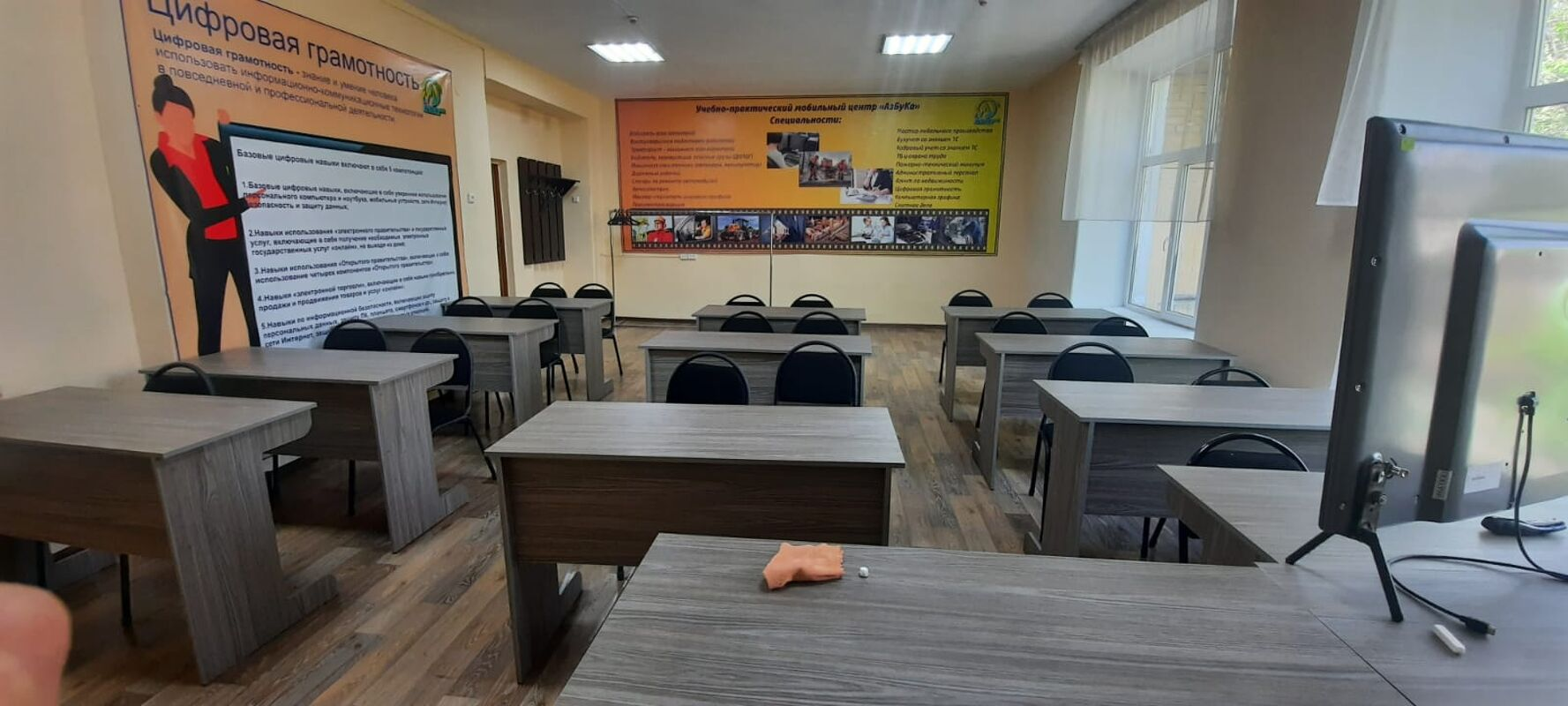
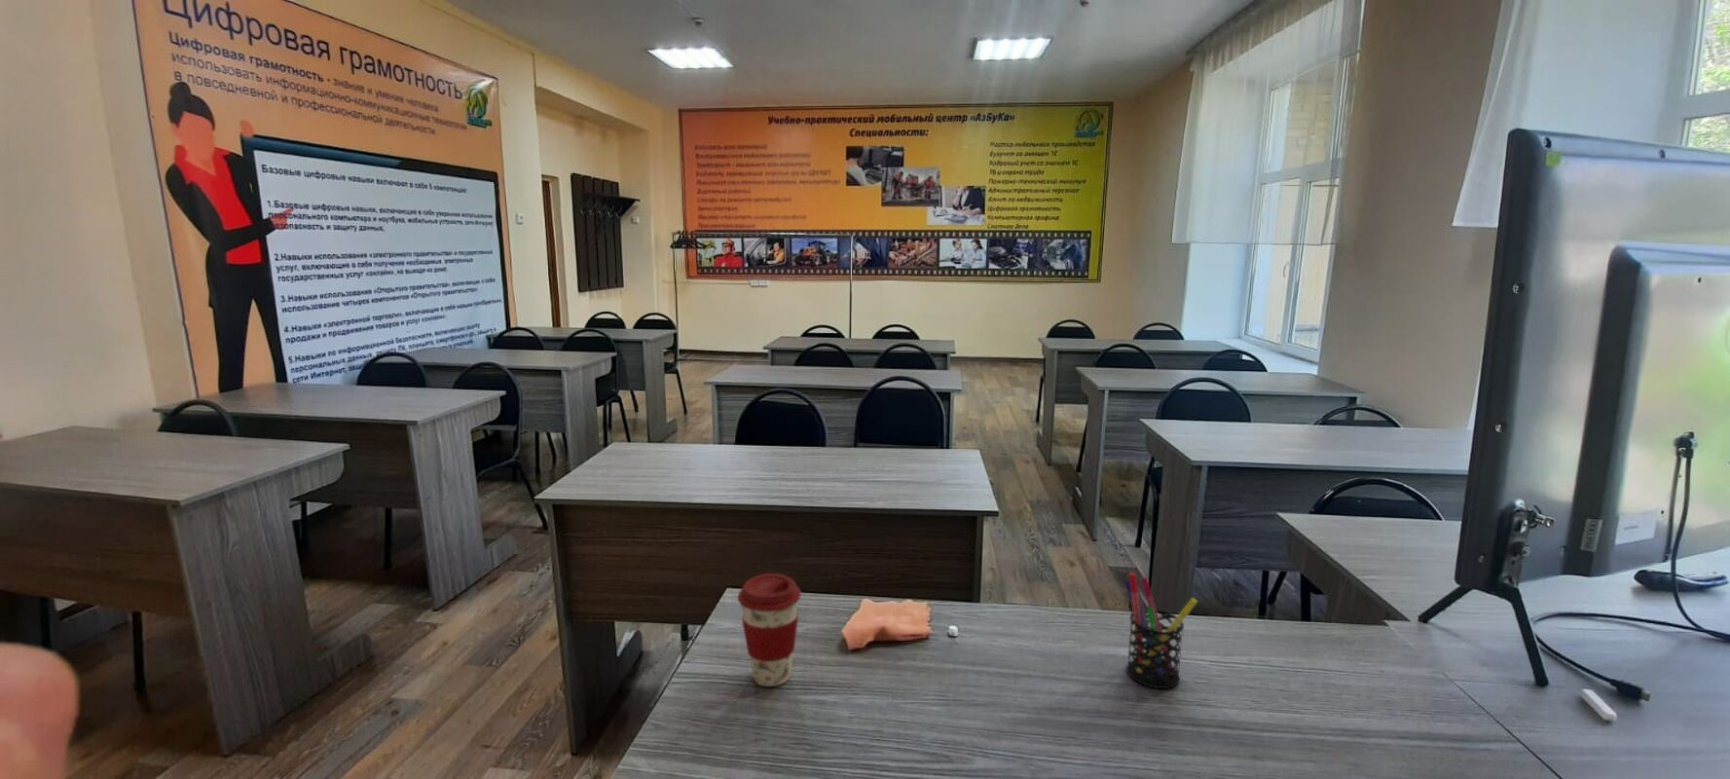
+ coffee cup (770, 630)
+ pen holder (1152, 629)
